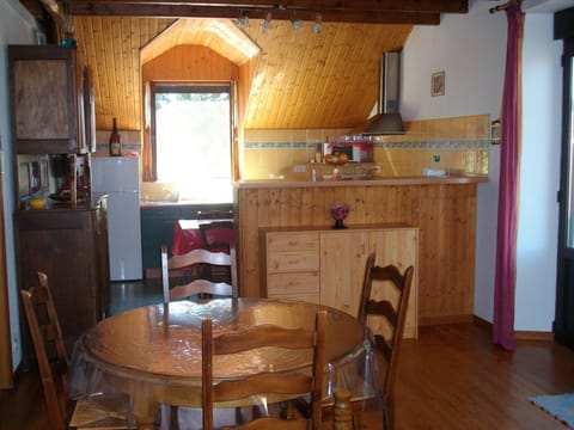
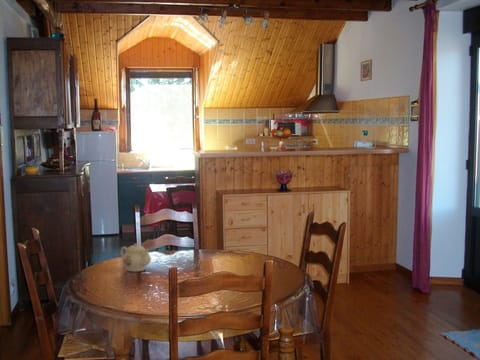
+ teapot (135, 256)
